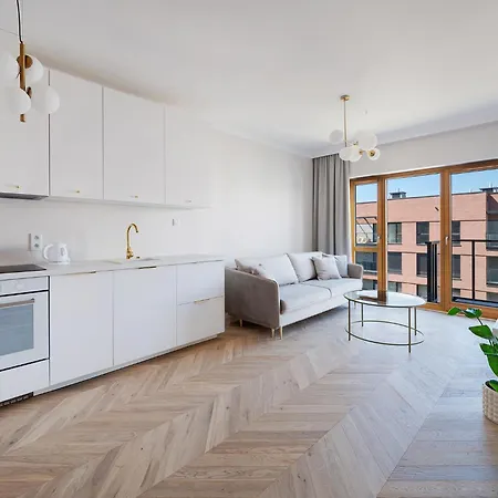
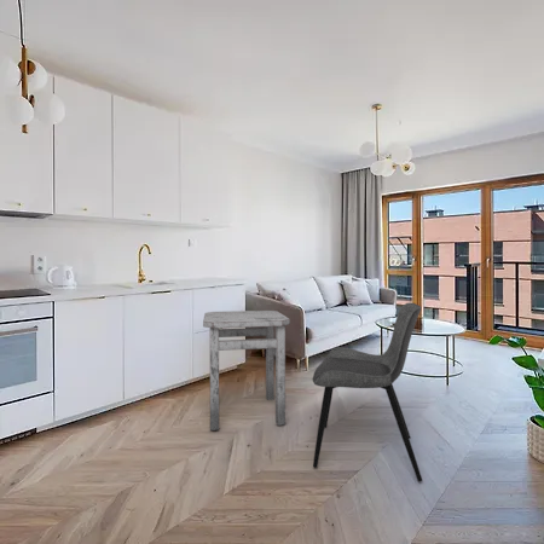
+ side table (244, 348)
+ dining chair (364, 377)
